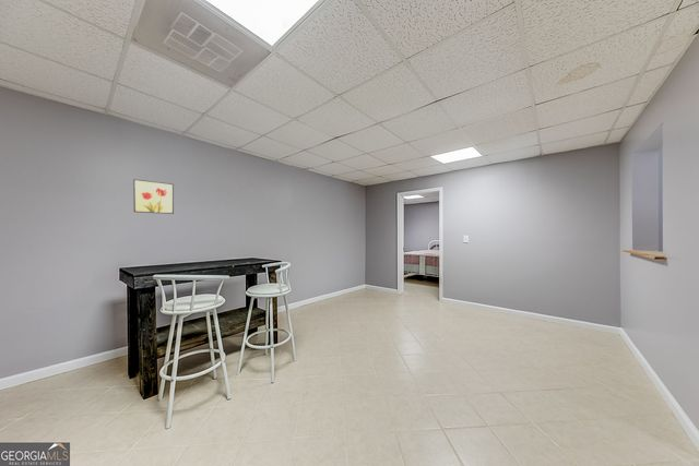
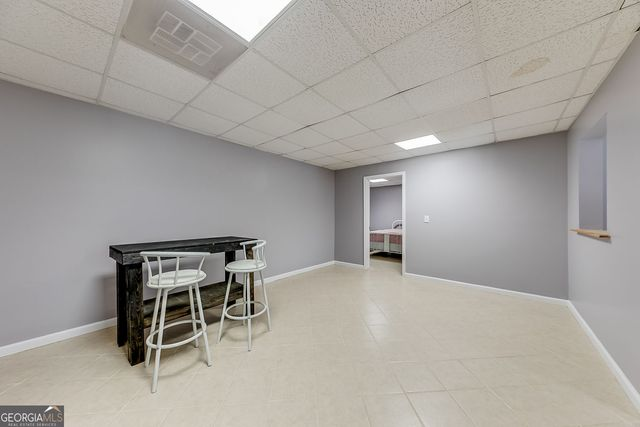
- wall art (154, 196)
